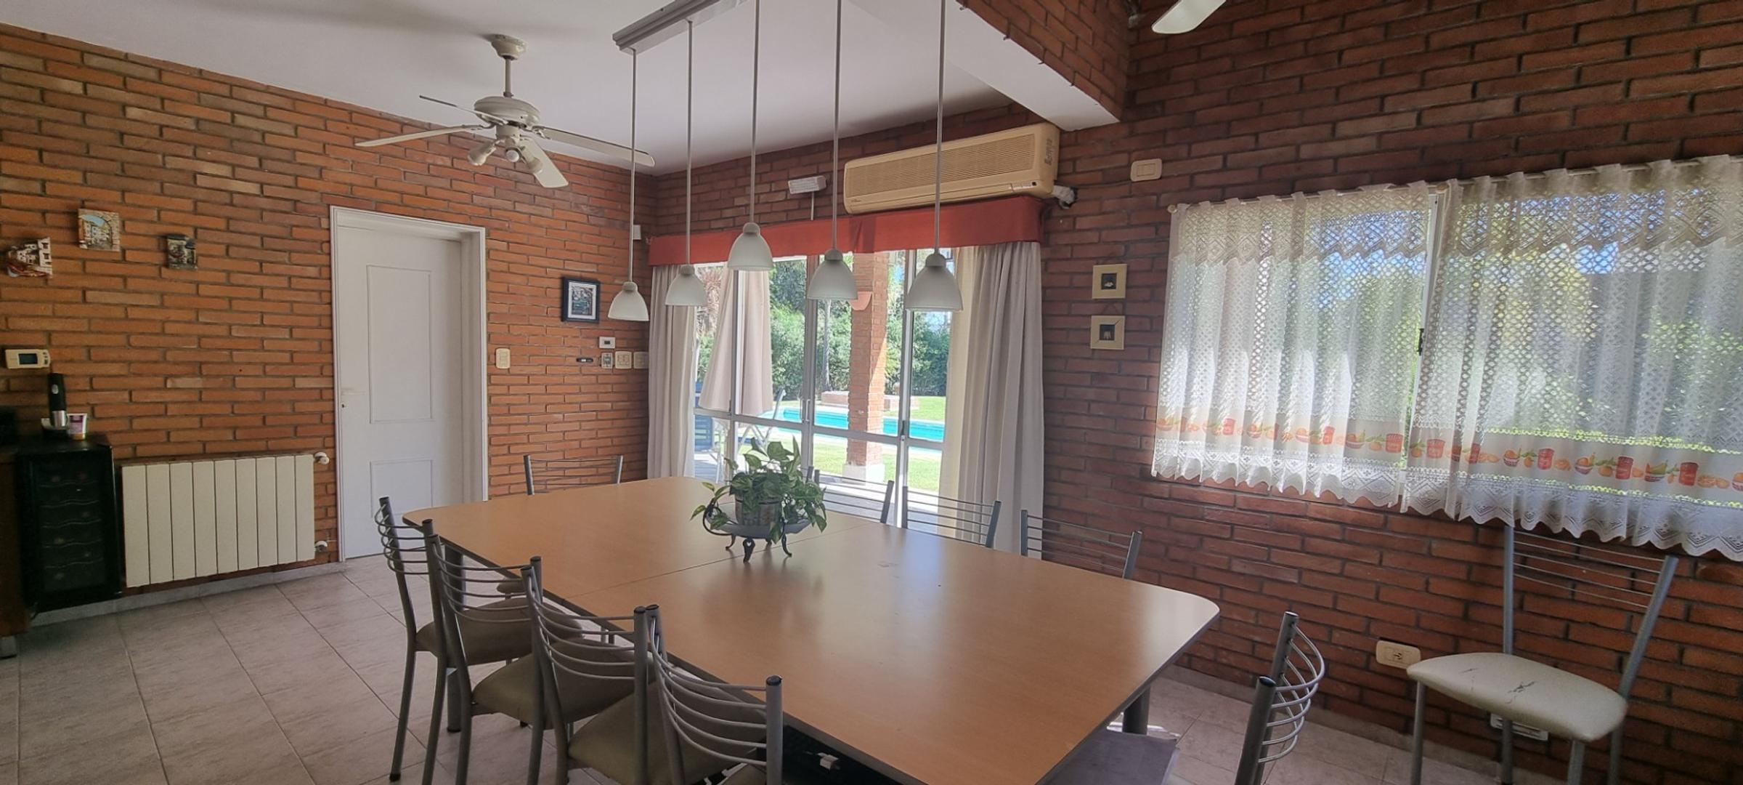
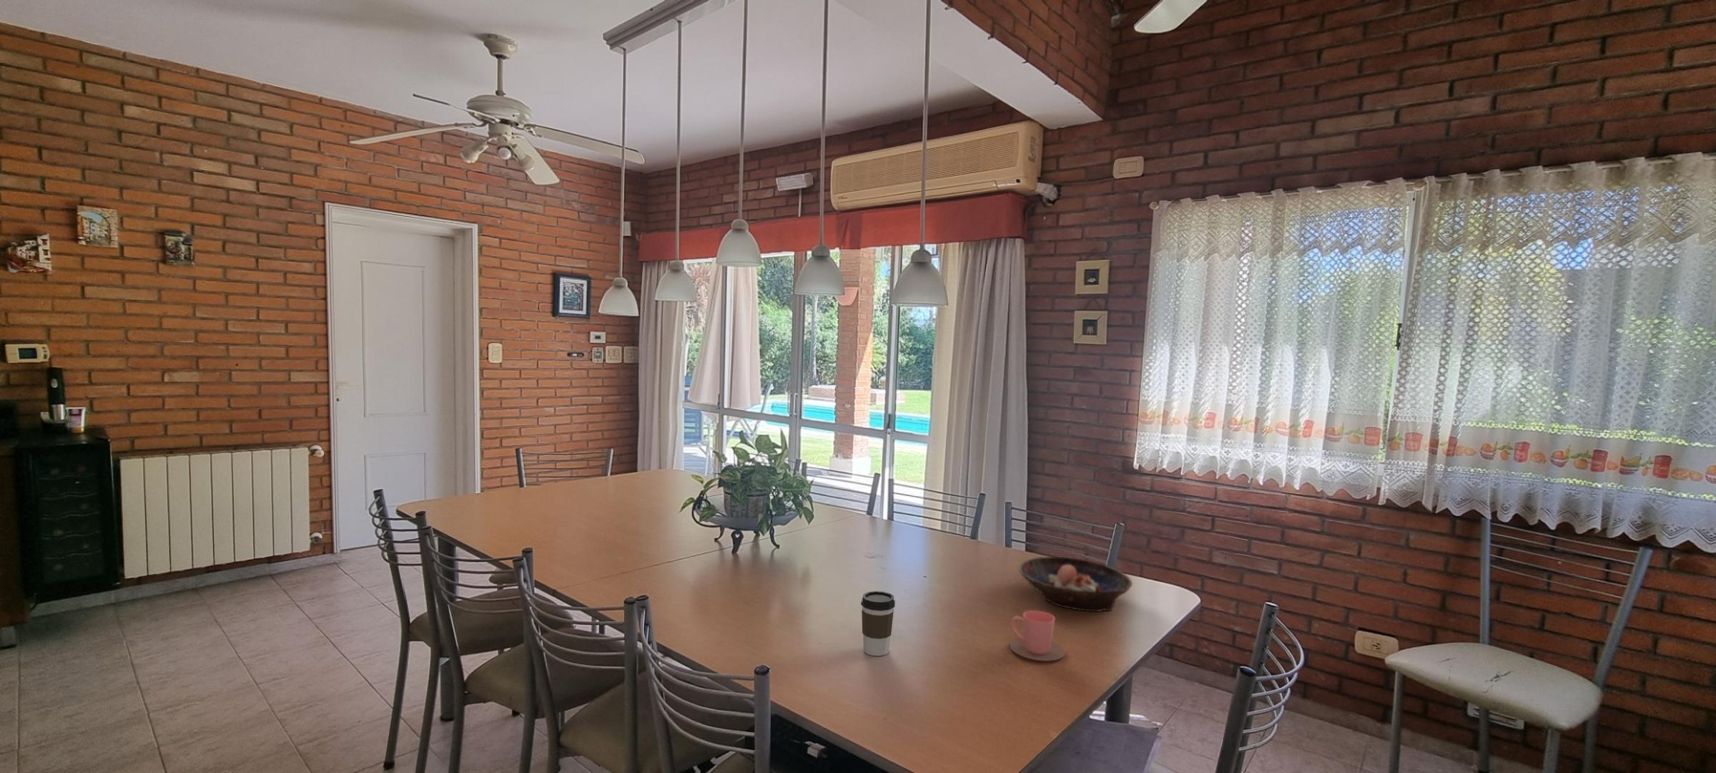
+ bowl (1074, 581)
+ cup (1037, 633)
+ coffee cup (877, 623)
